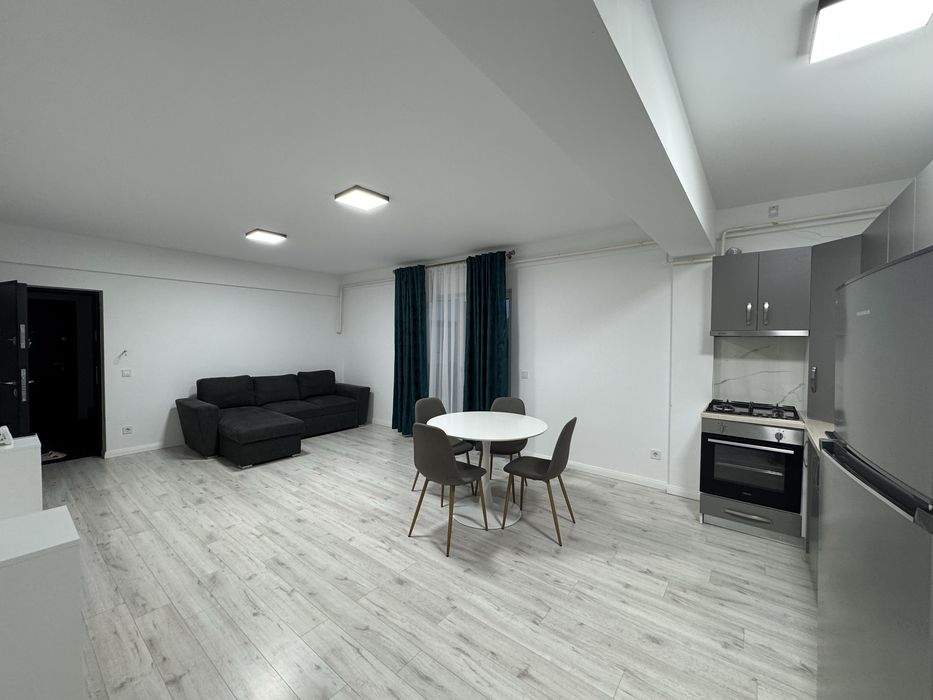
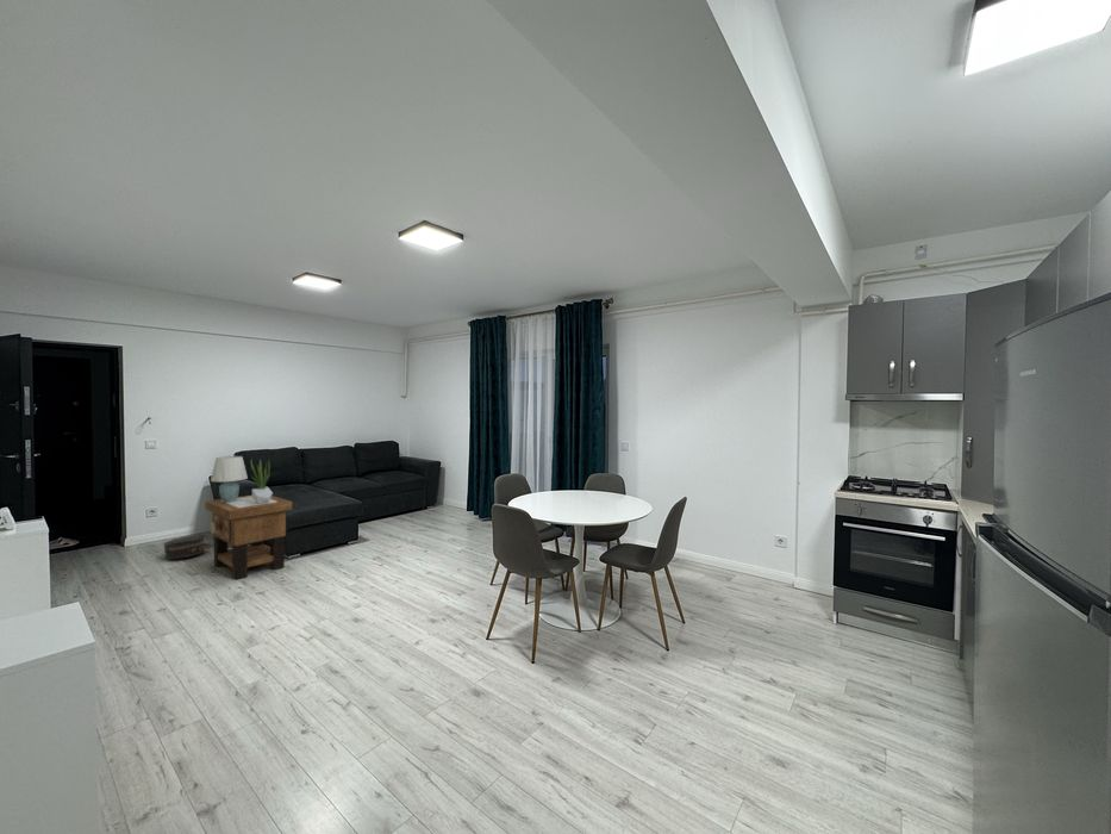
+ table lamp (229, 479)
+ potted plant (261, 480)
+ side table (245, 534)
+ hat box (188, 546)
